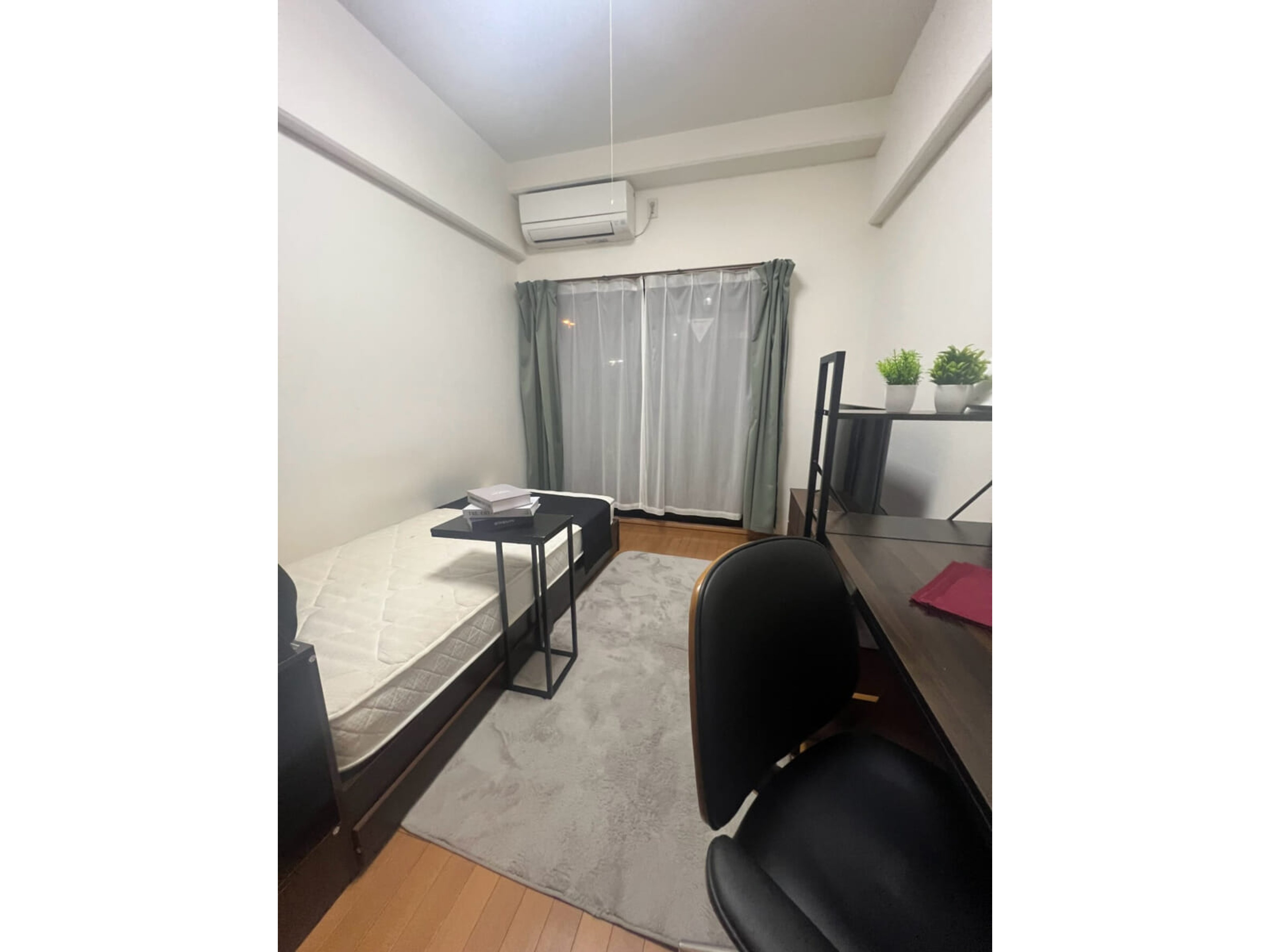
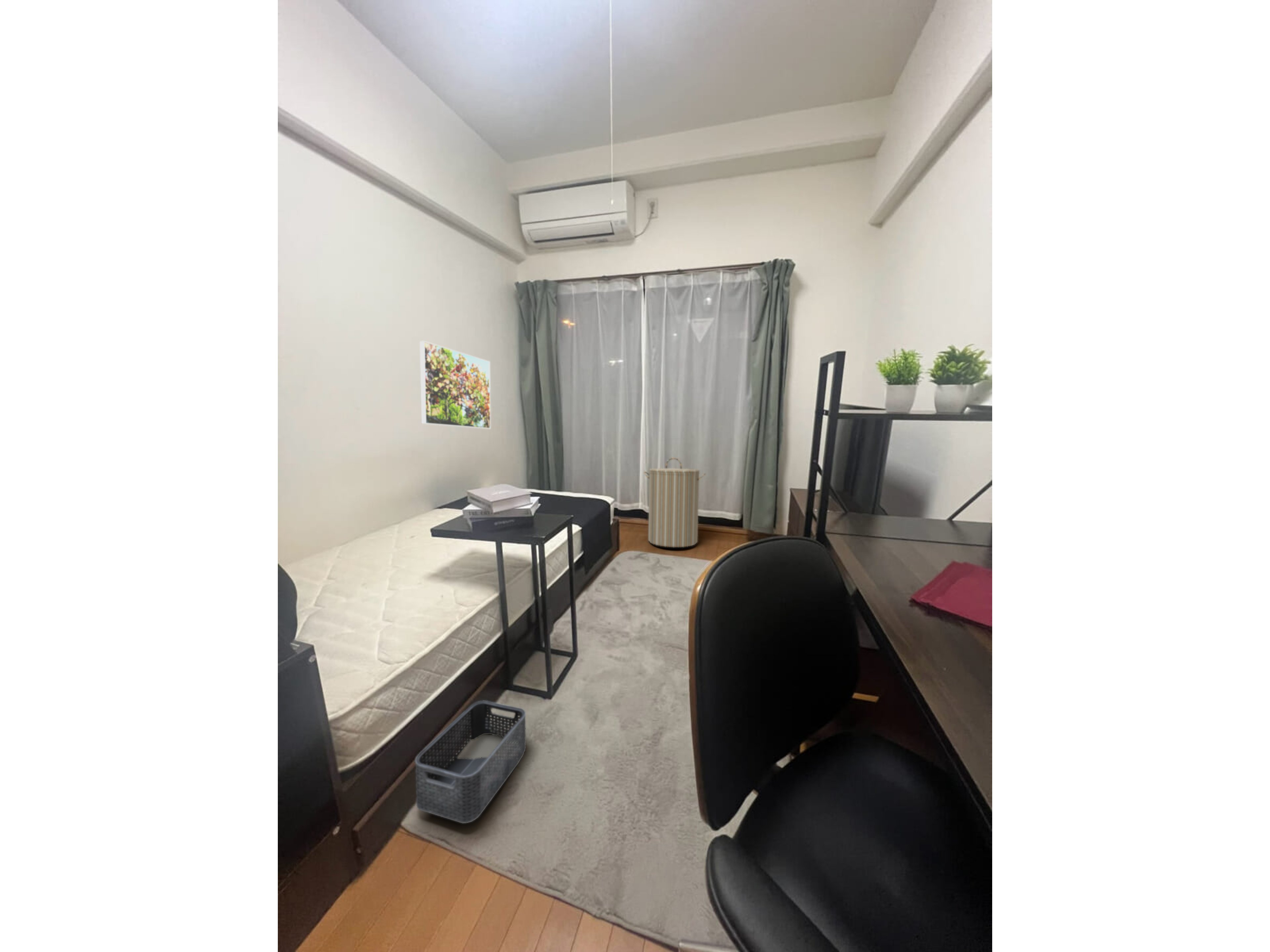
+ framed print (459, 390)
+ laundry hamper (673, 500)
+ storage bin (476, 758)
